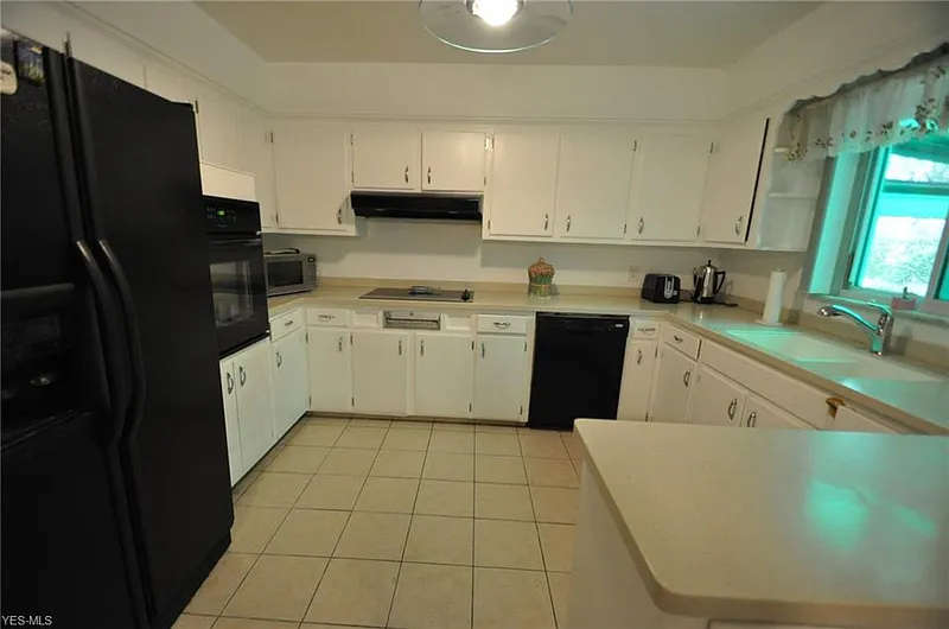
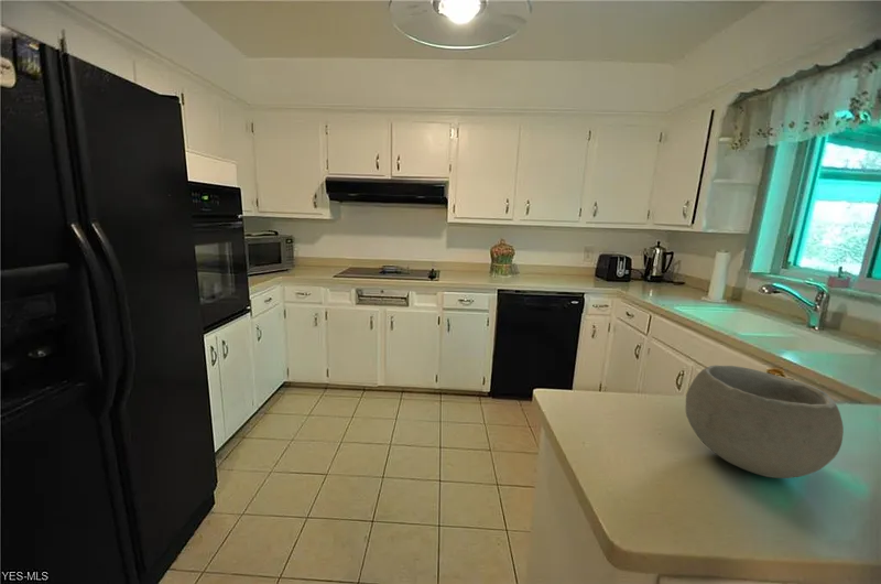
+ bowl (754, 422)
